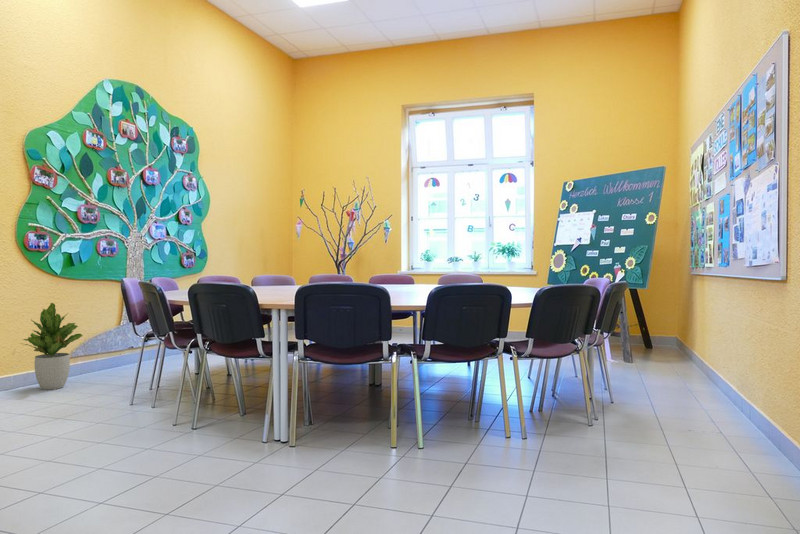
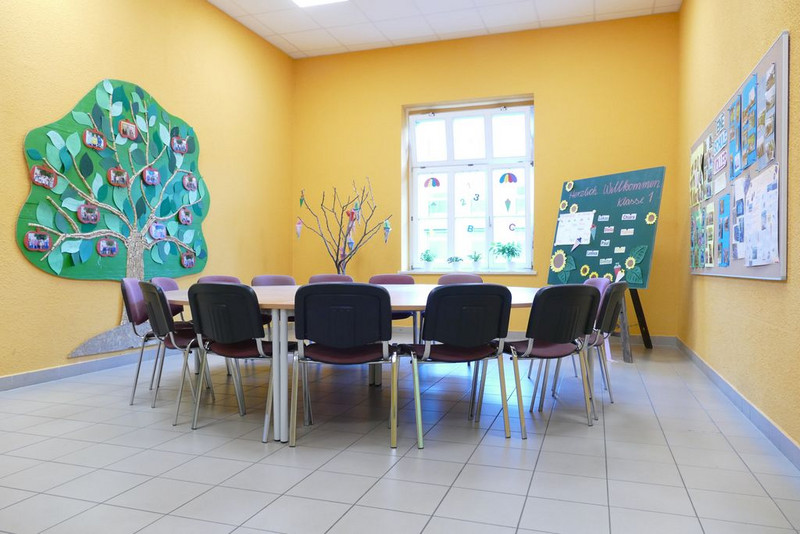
- potted plant (52, 345)
